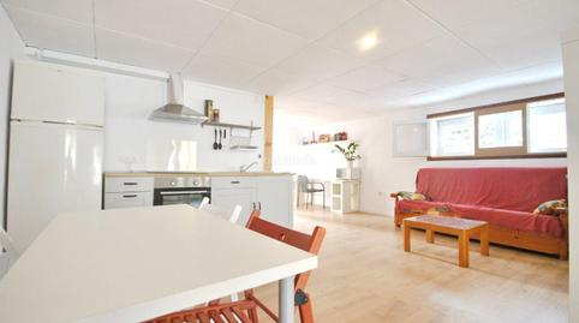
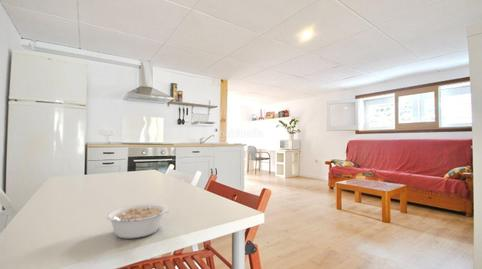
+ legume (140, 218)
